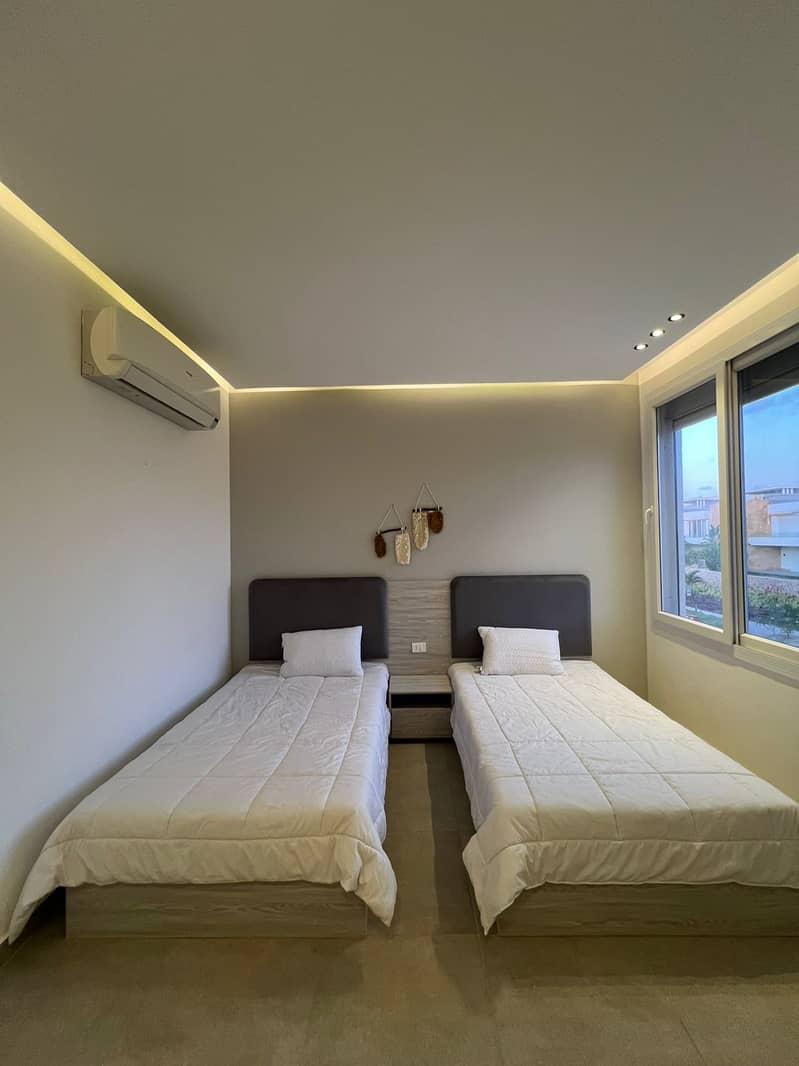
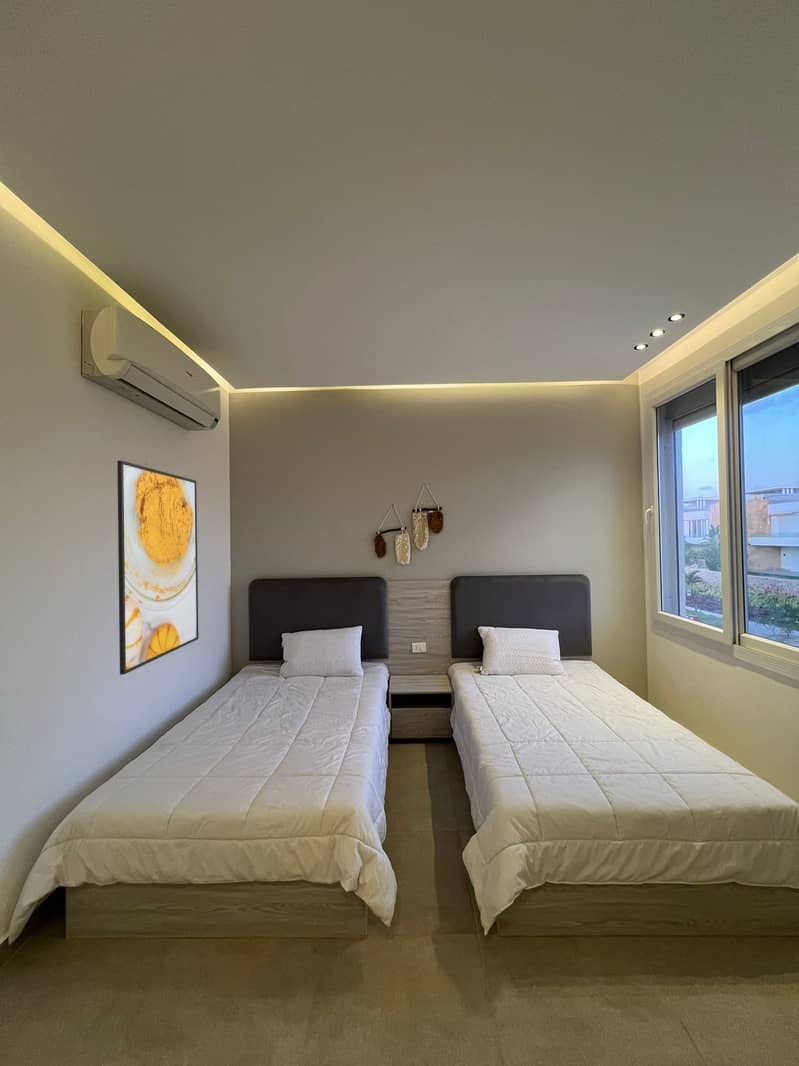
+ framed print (163, 563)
